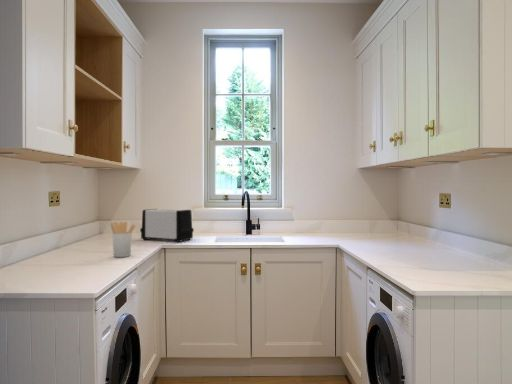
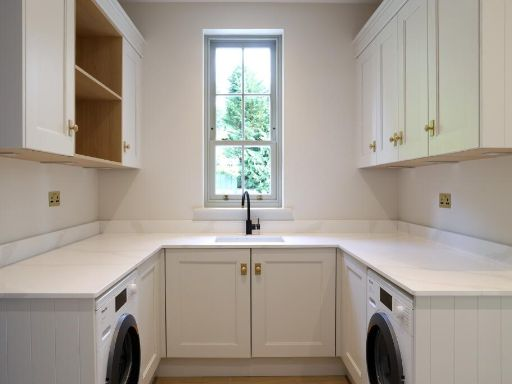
- toaster (166, 224)
- utensil holder (121, 238)
